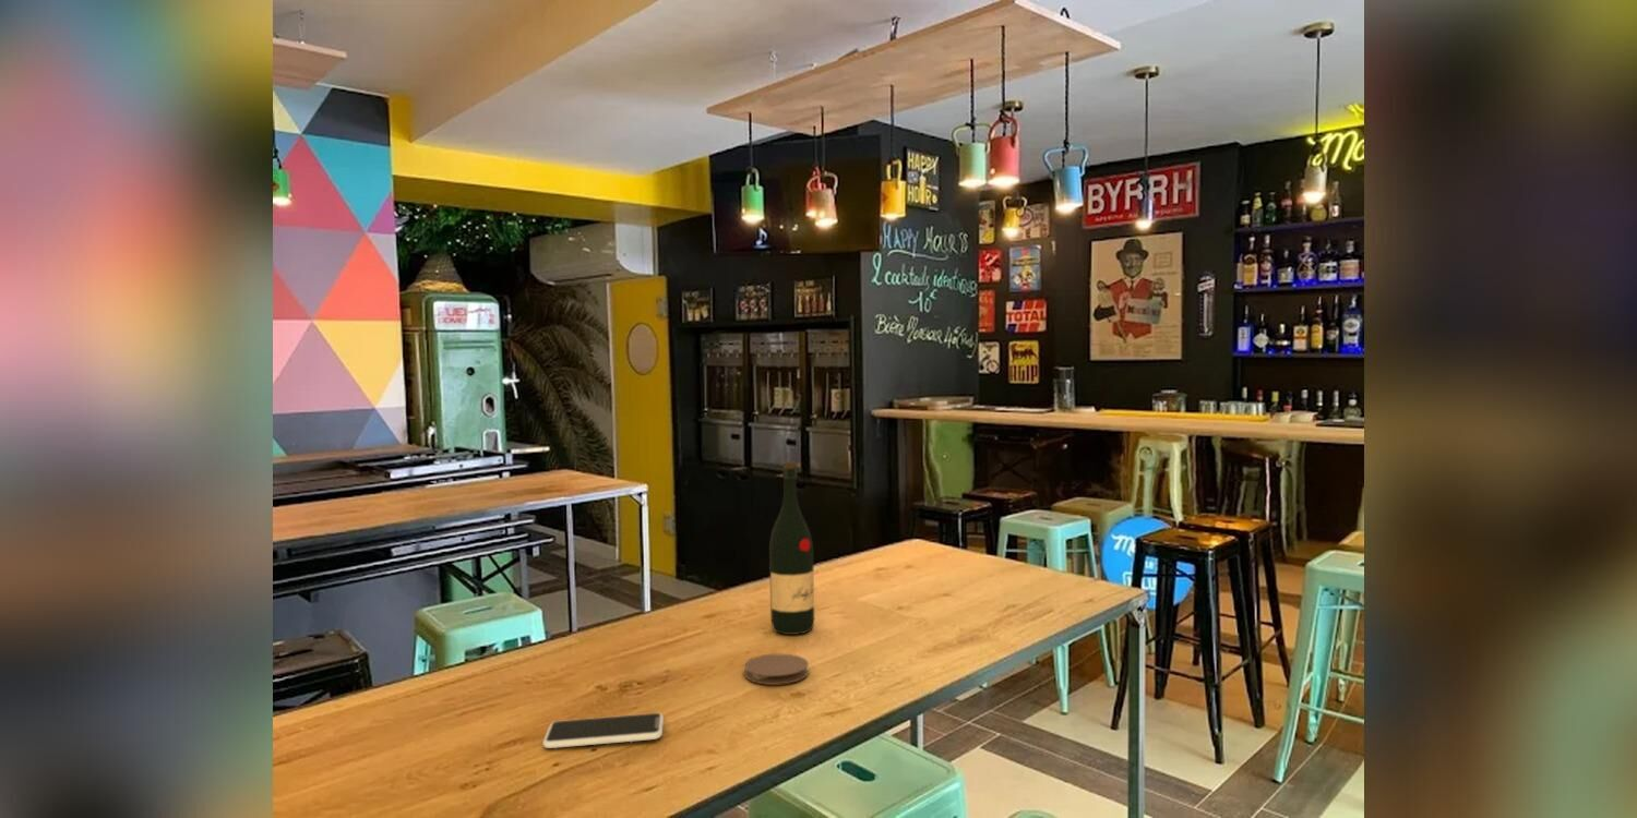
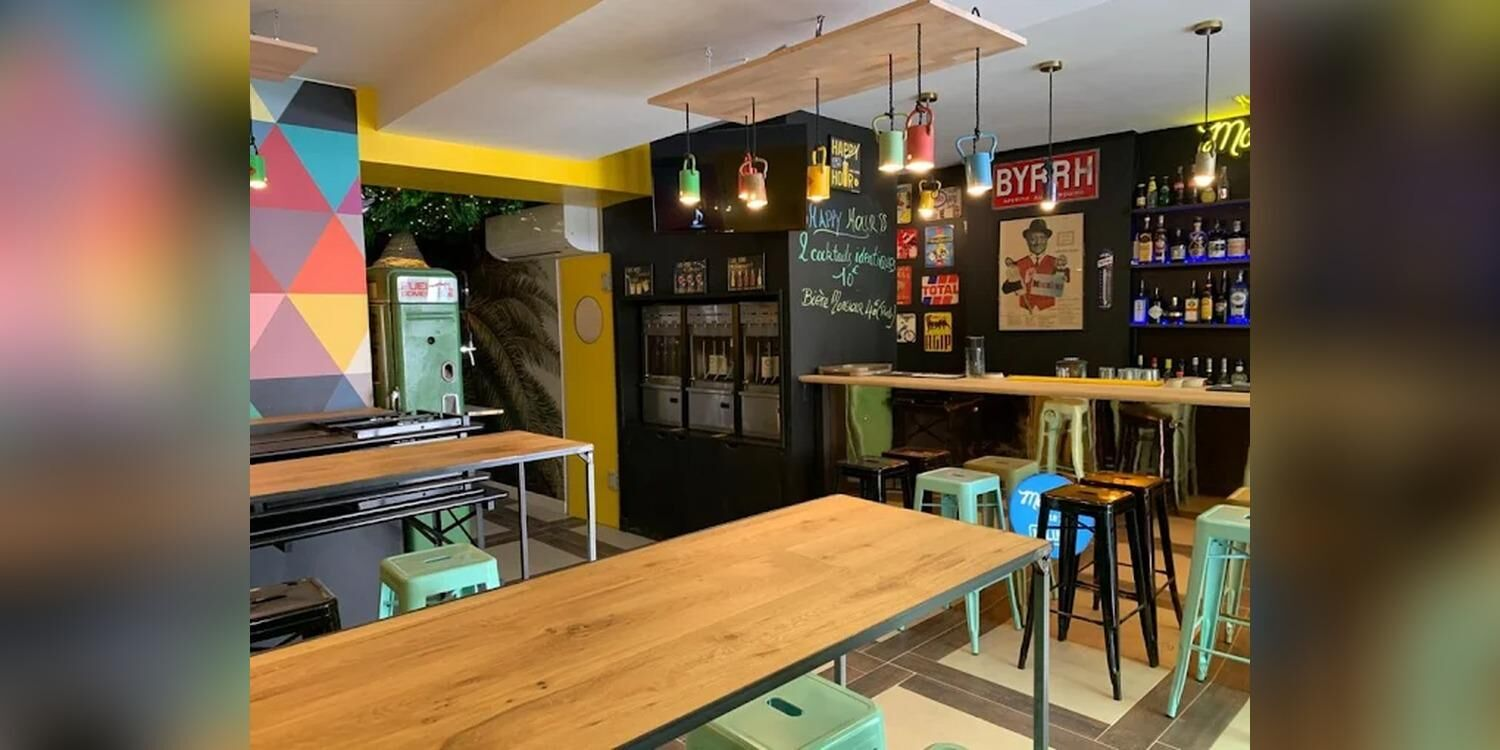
- smartphone (605, 730)
- wine bottle (790, 545)
- coaster (776, 669)
